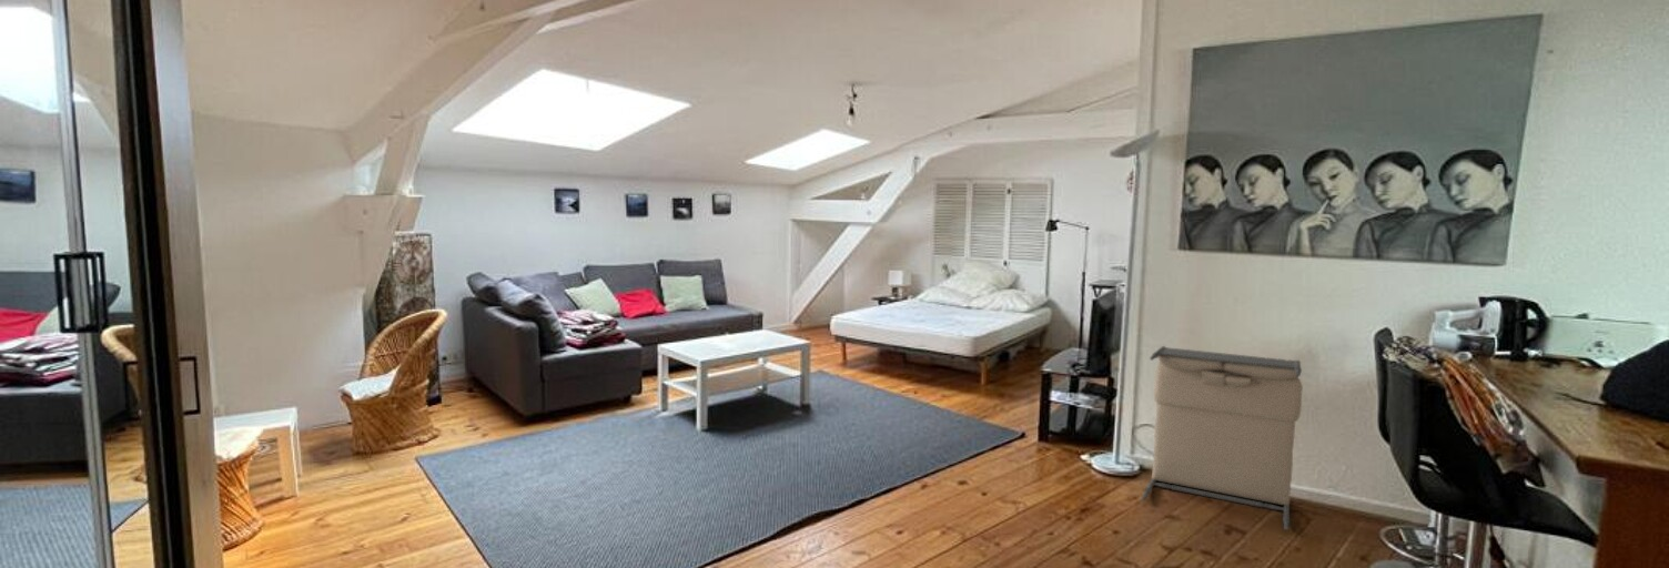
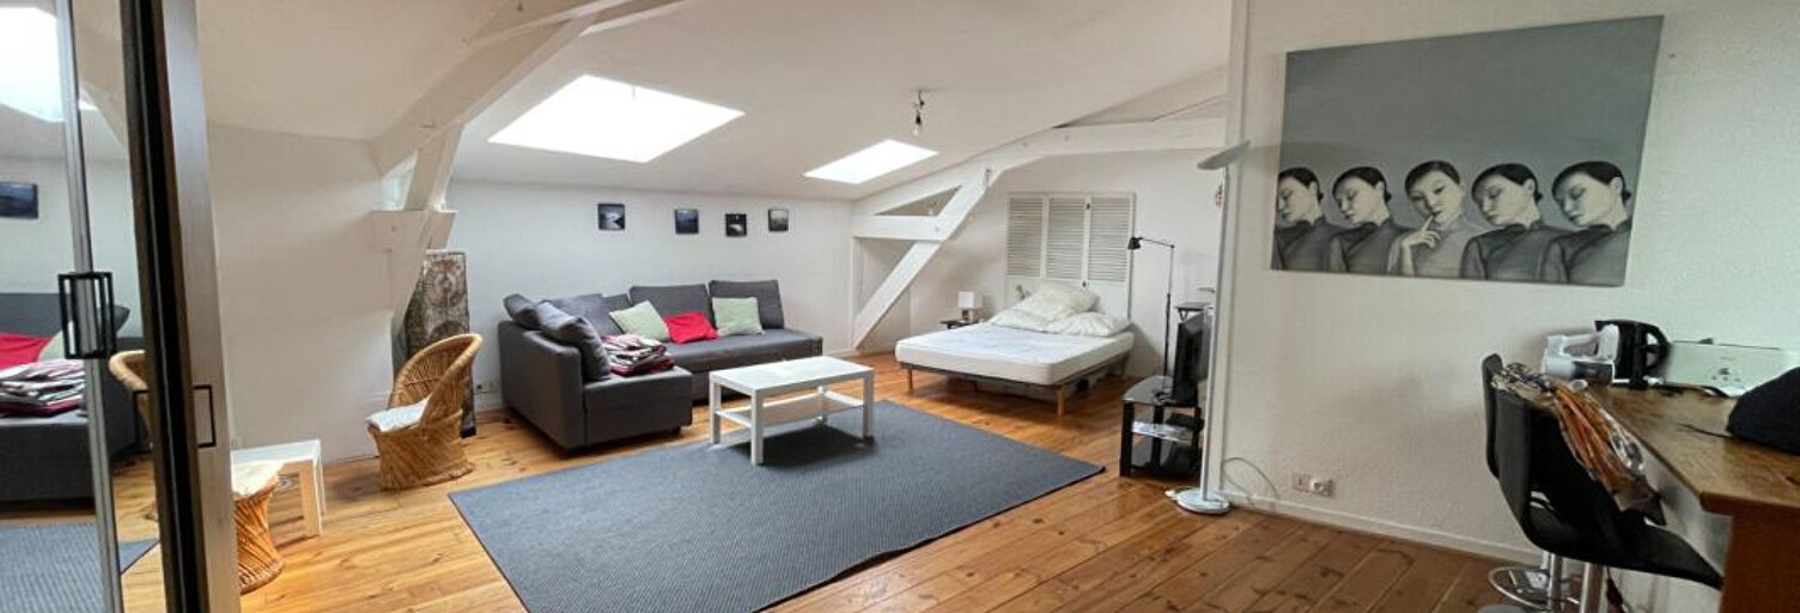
- laundry hamper (1220, 430)
